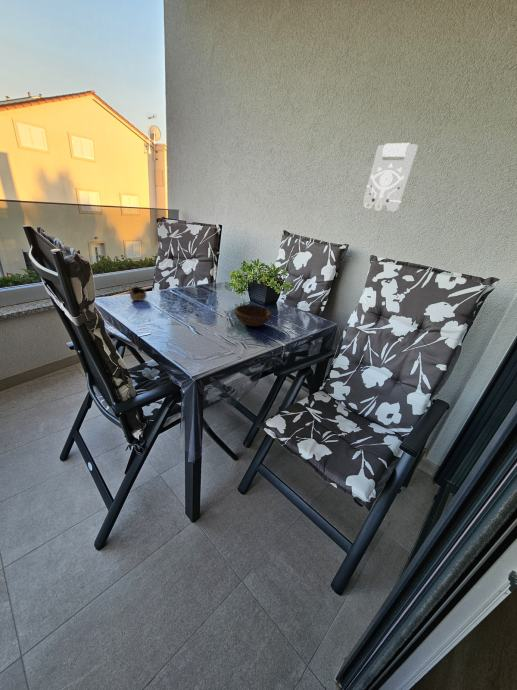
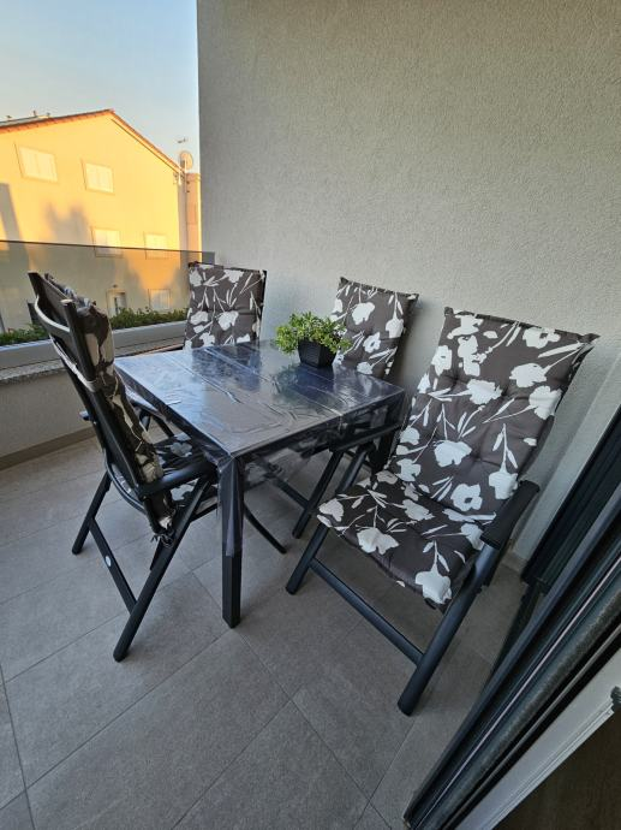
- cup (135, 291)
- bowl (252, 317)
- wall decoration (388, 178)
